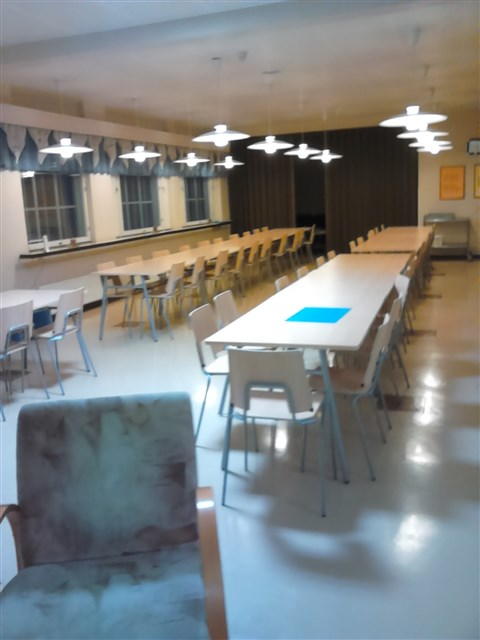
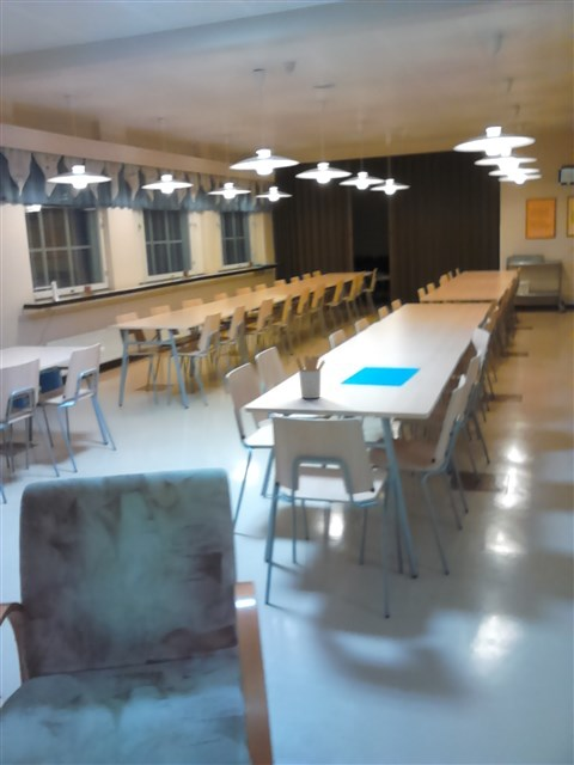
+ utensil holder (310, 375)
